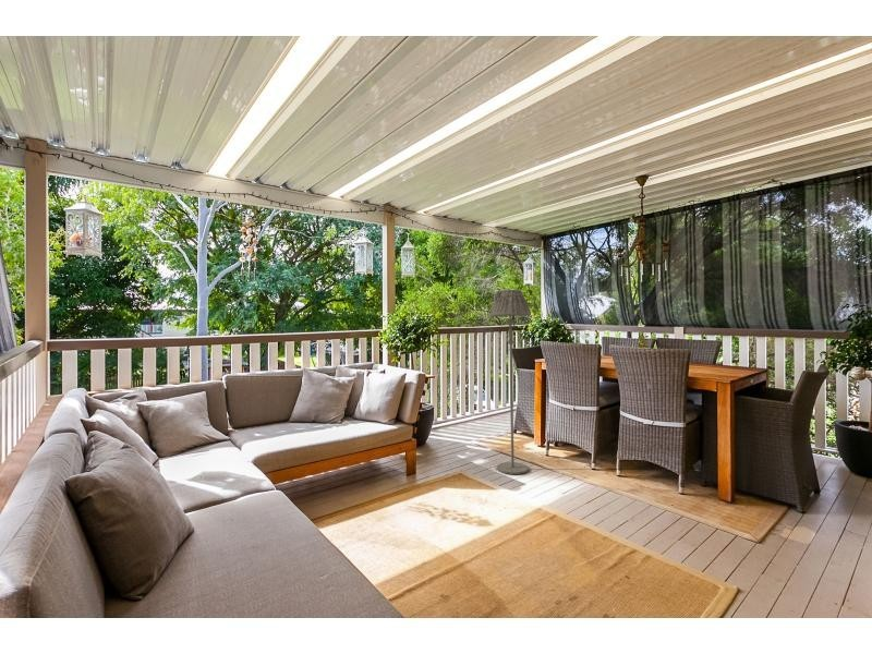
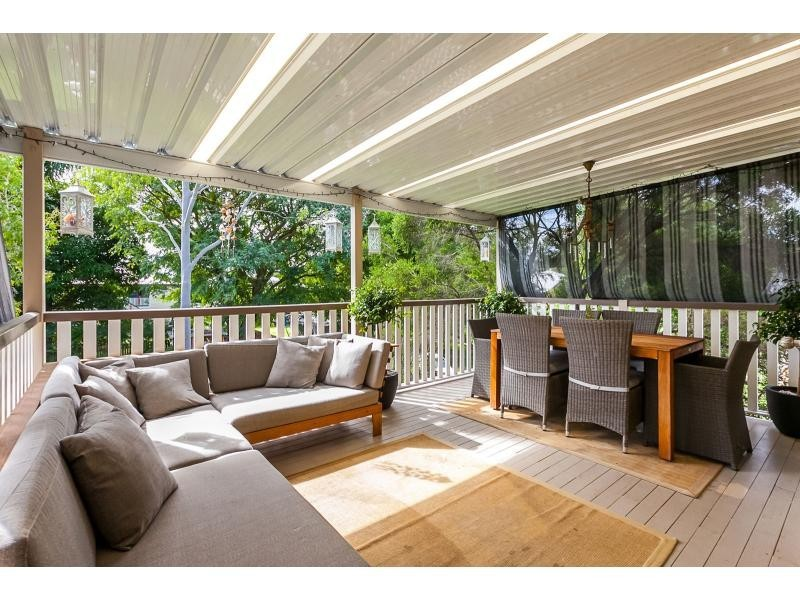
- floor lamp (511, 379)
